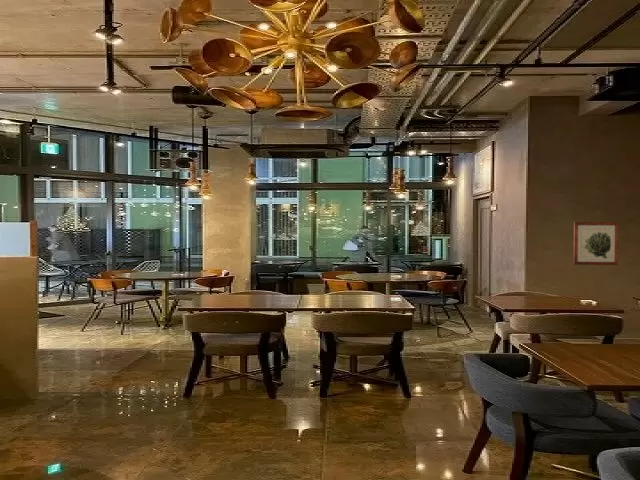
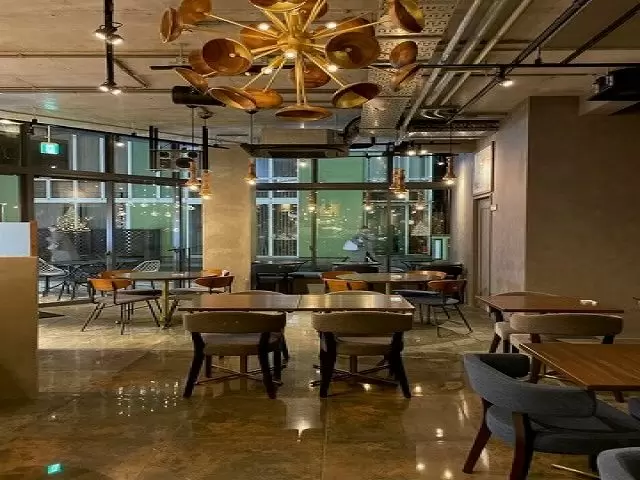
- wall art (595, 243)
